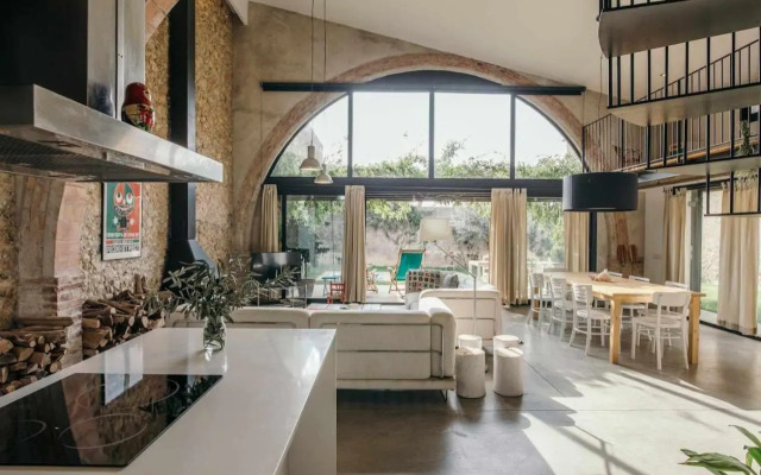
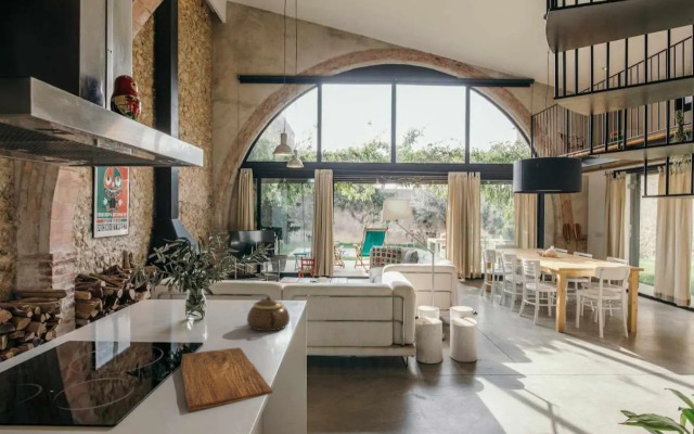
+ cutting board (219, 372)
+ teapot (267, 311)
